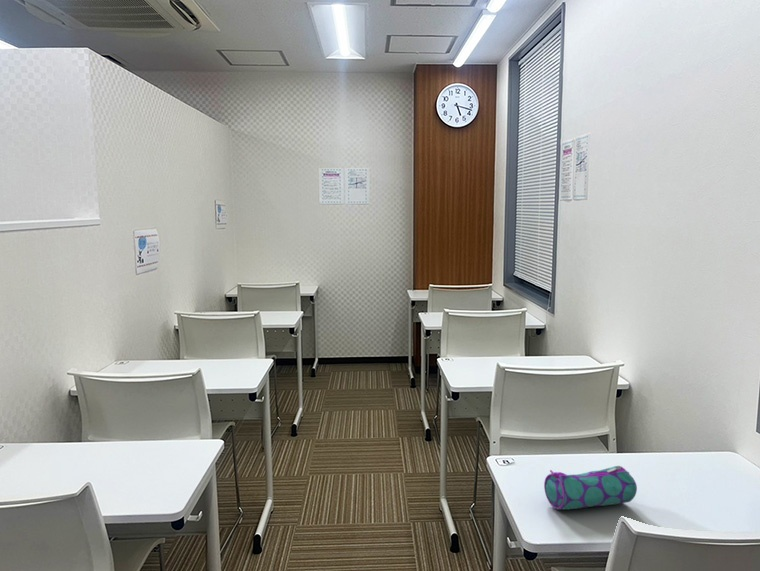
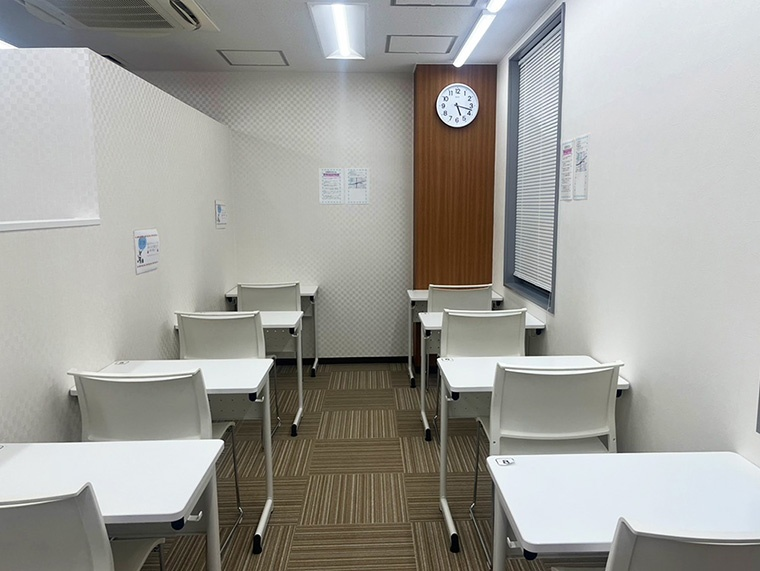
- pencil case (589, 486)
